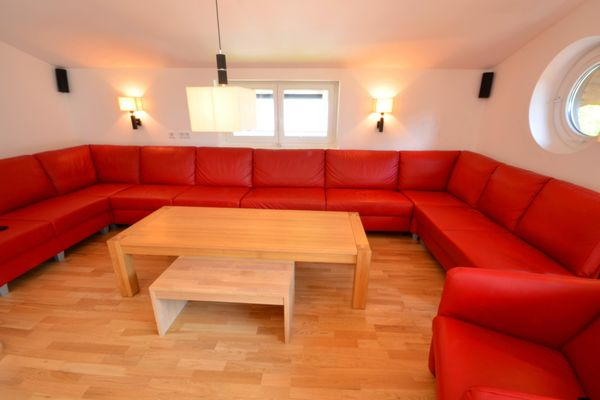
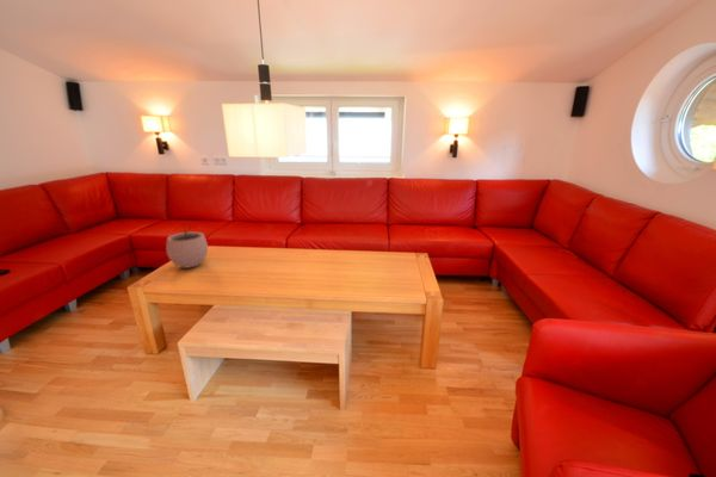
+ plant pot (186, 244)
